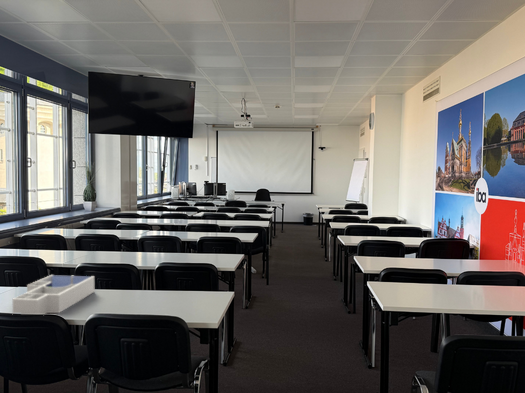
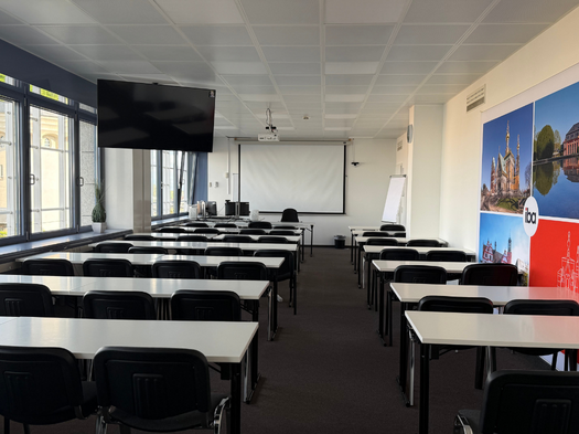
- desk organizer (50, 294)
